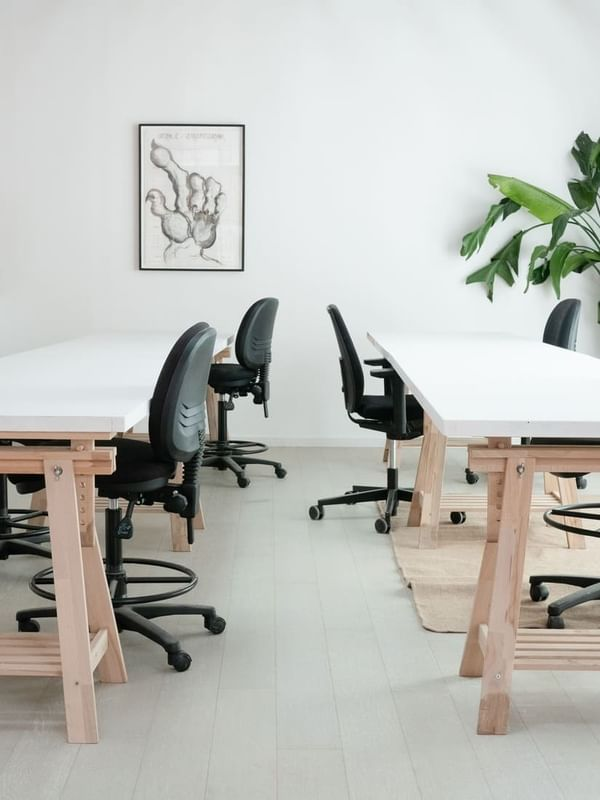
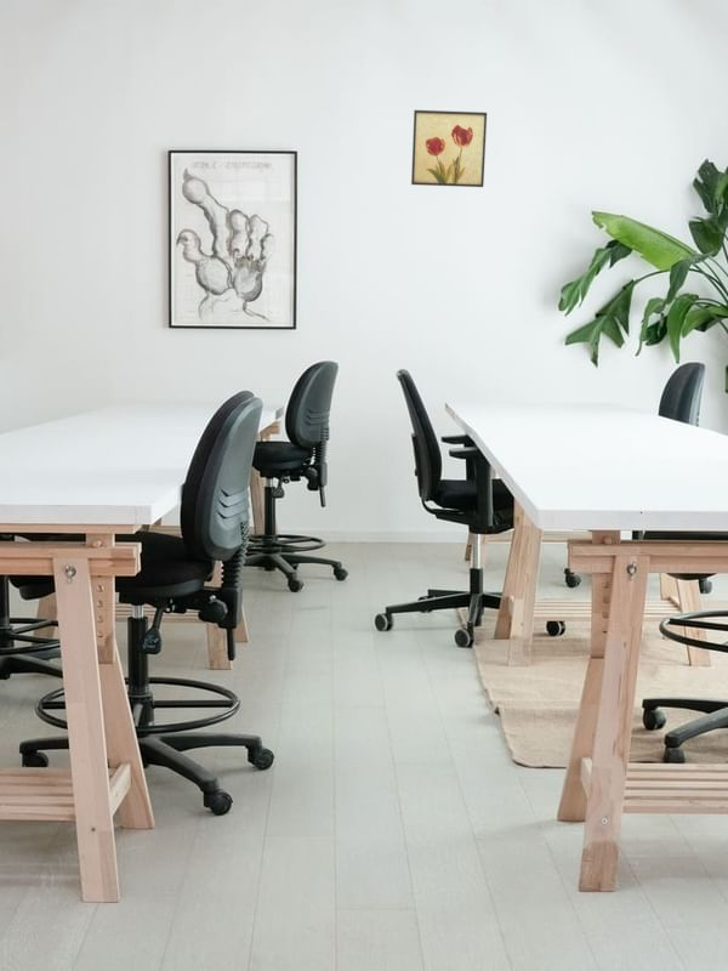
+ wall art (448, 148)
